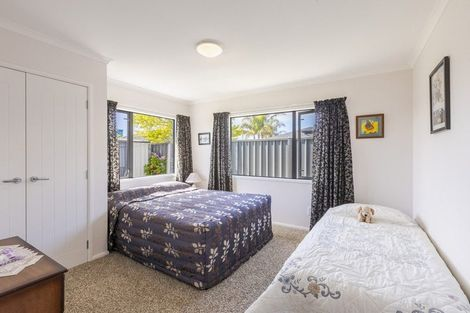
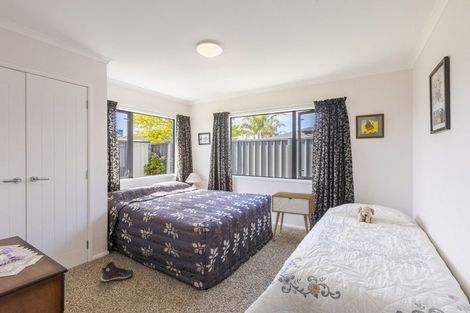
+ nightstand (293, 213)
+ sneaker (117, 269)
